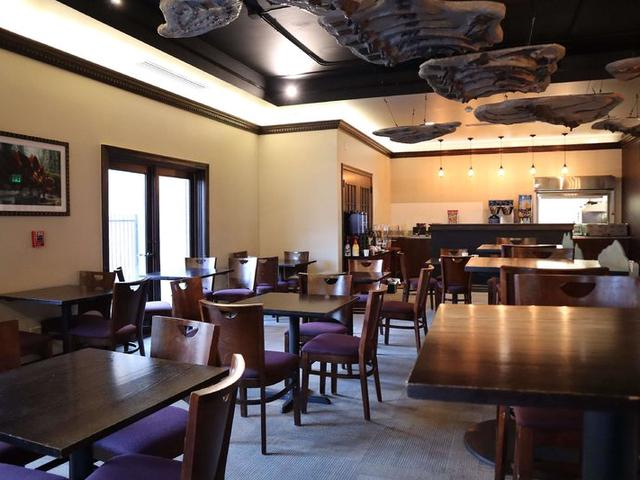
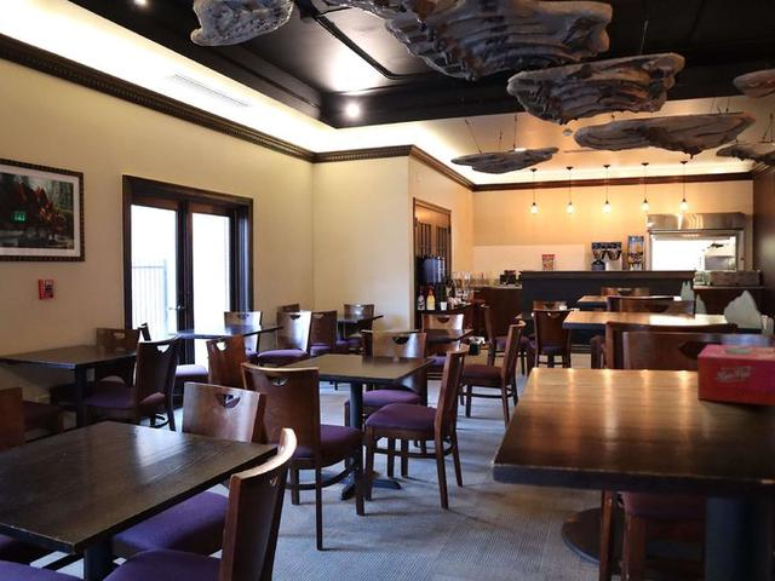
+ tissue box (737, 372)
